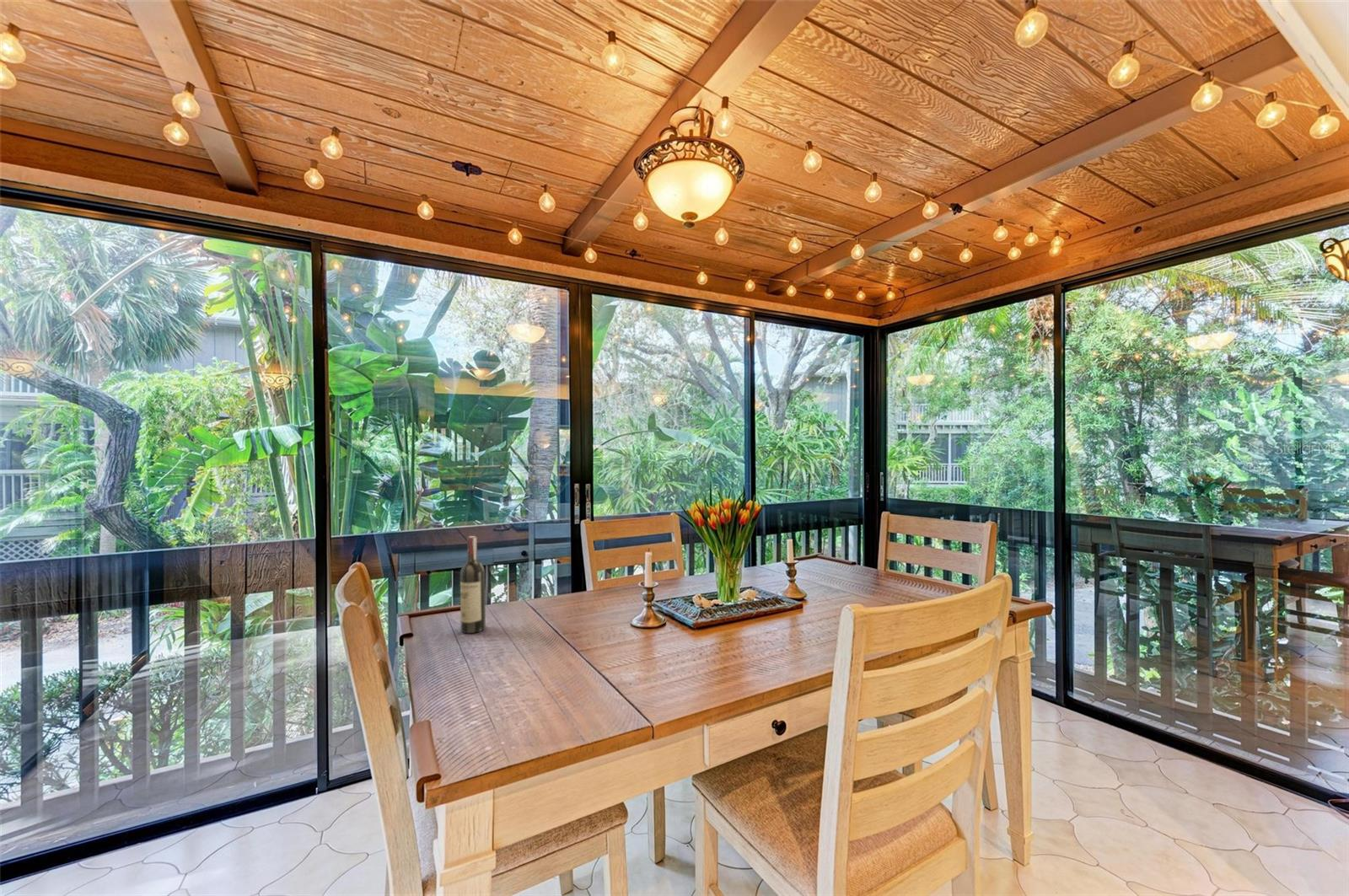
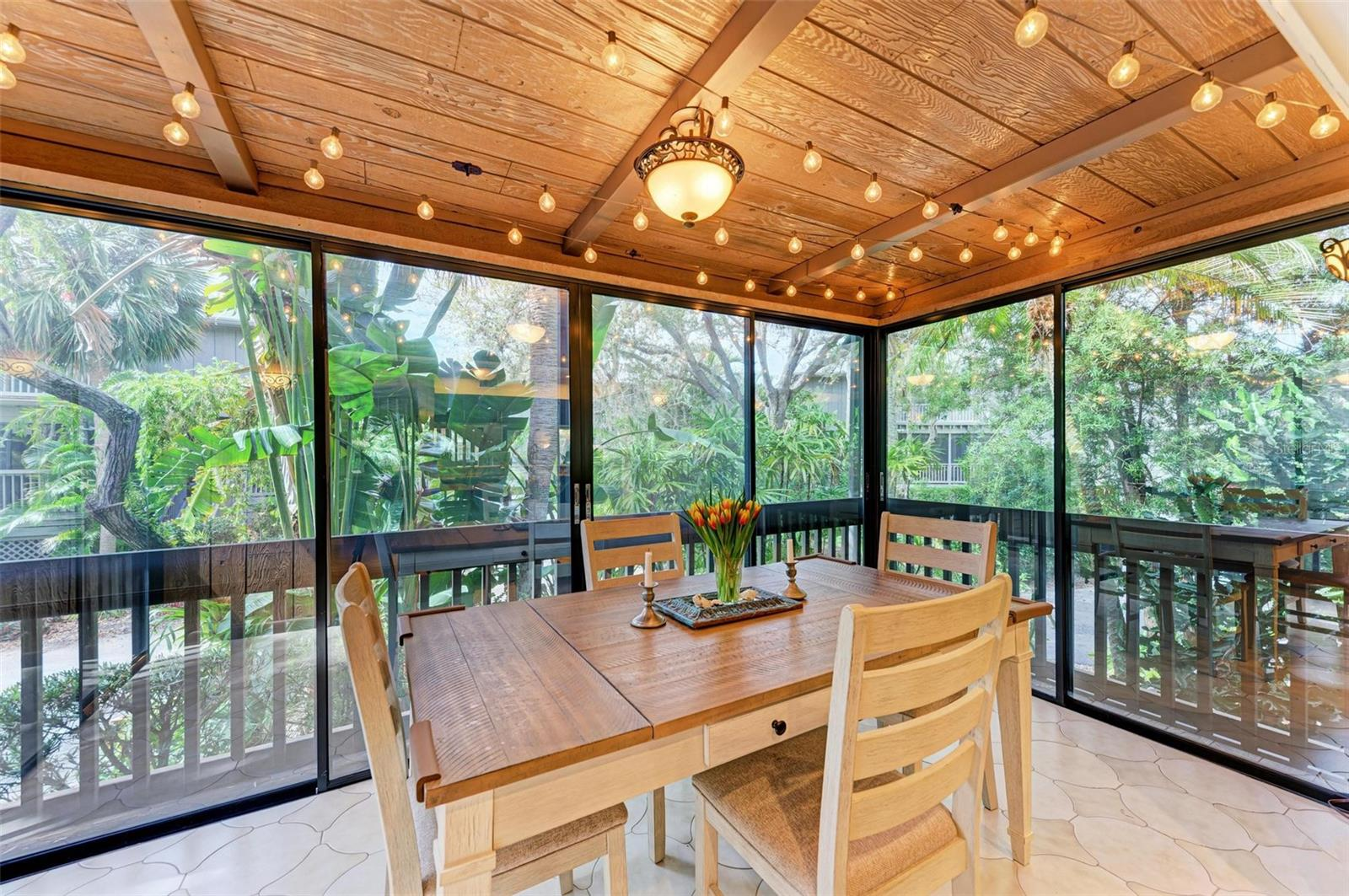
- wine bottle (472, 582)
